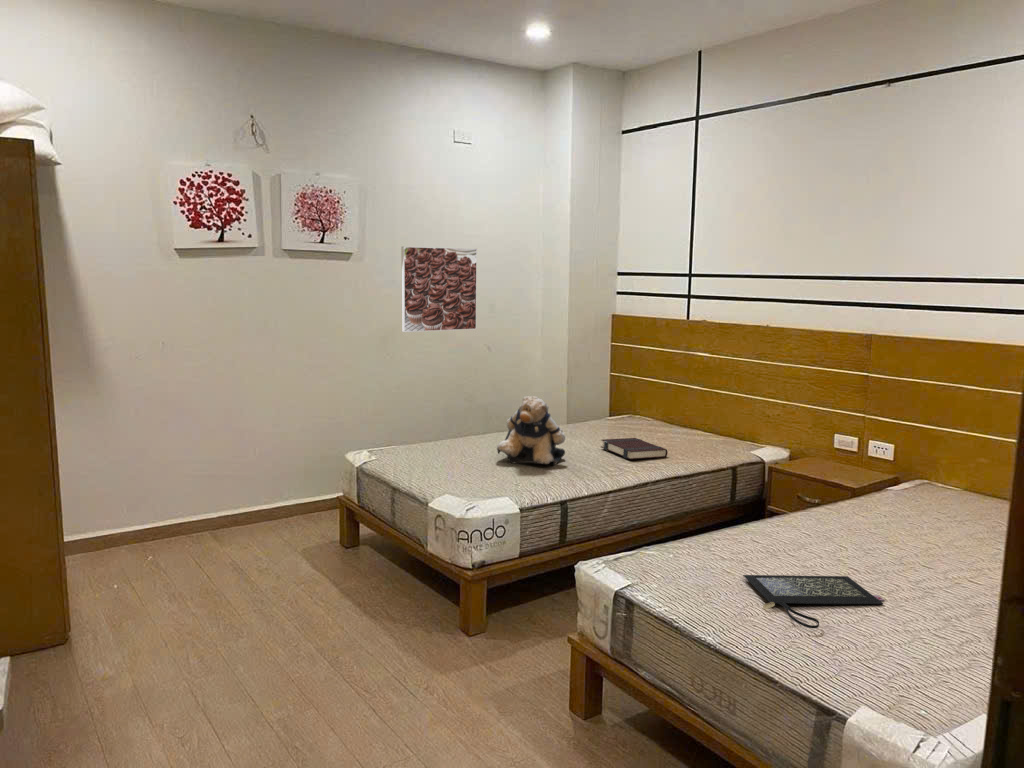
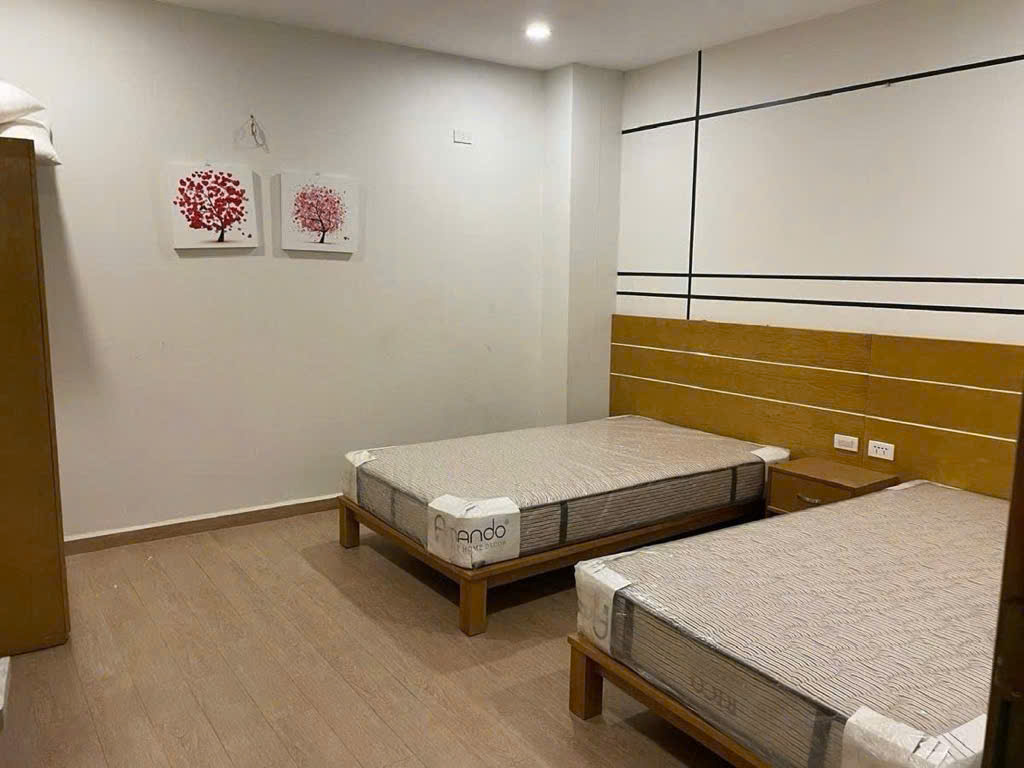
- book (633, 448)
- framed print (440, 289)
- teddy bear (531, 426)
- clutch bag (806, 589)
